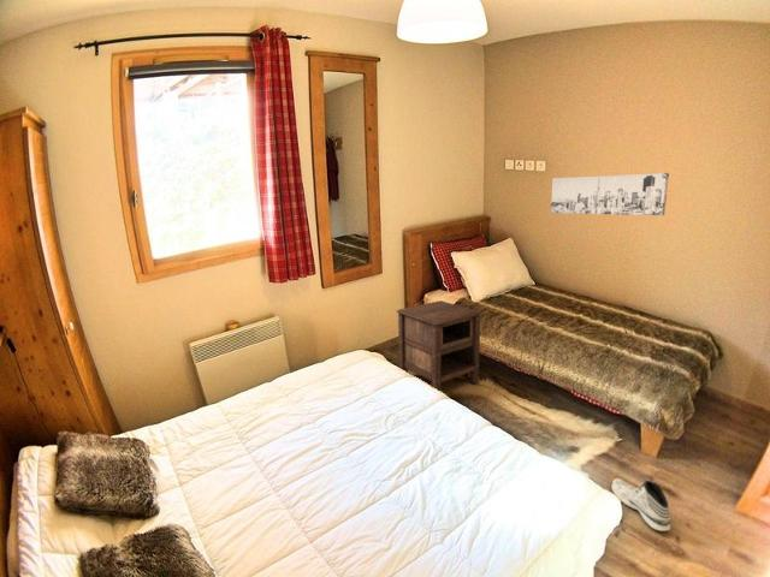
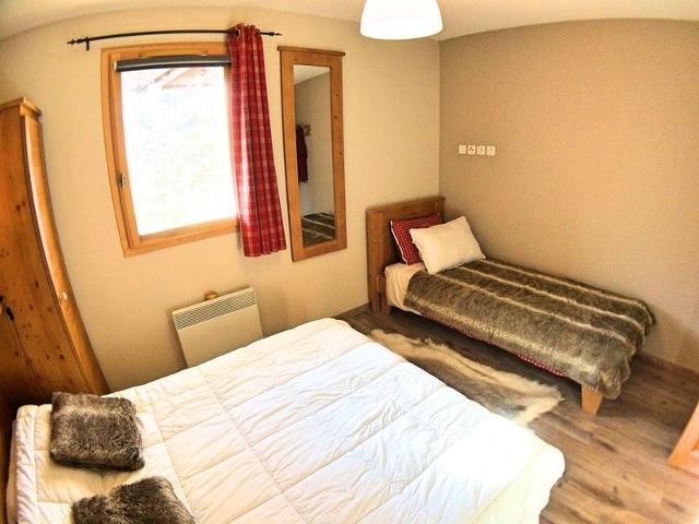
- sneaker (641, 490)
- wall art (603, 195)
- nightstand (438, 346)
